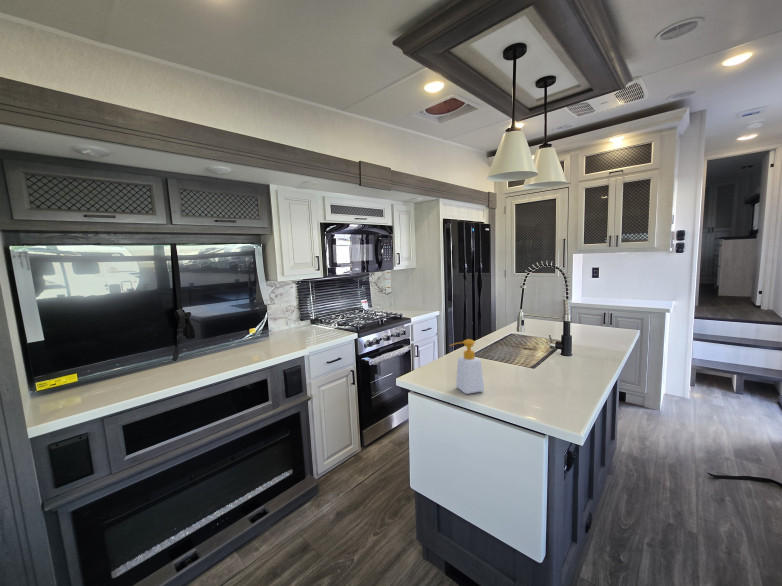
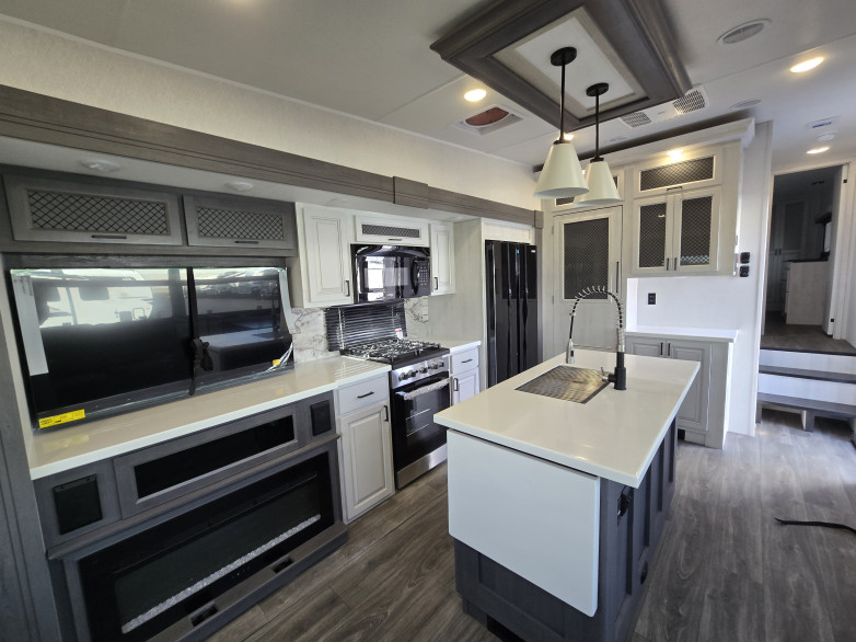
- soap bottle (464, 365)
